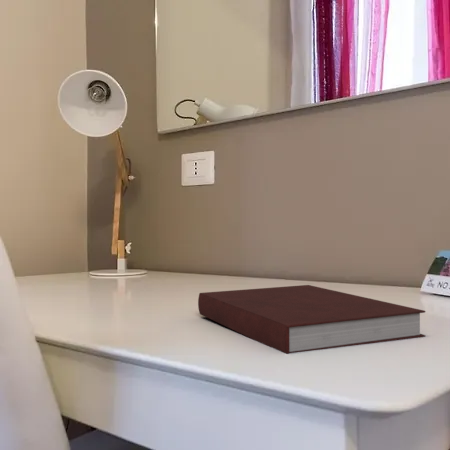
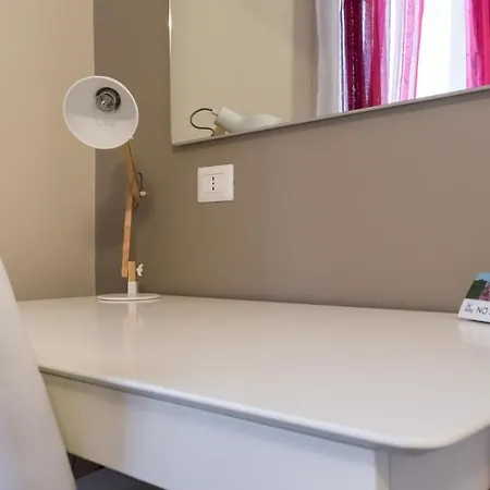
- notebook (299, 312)
